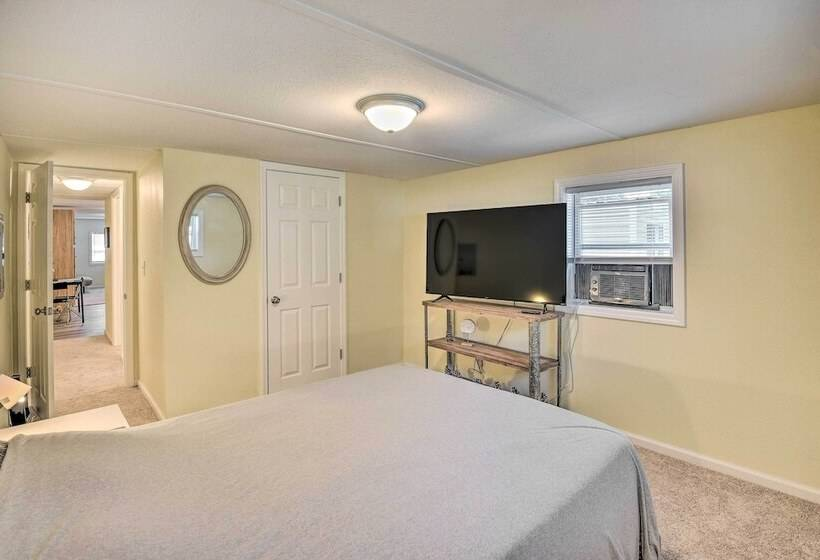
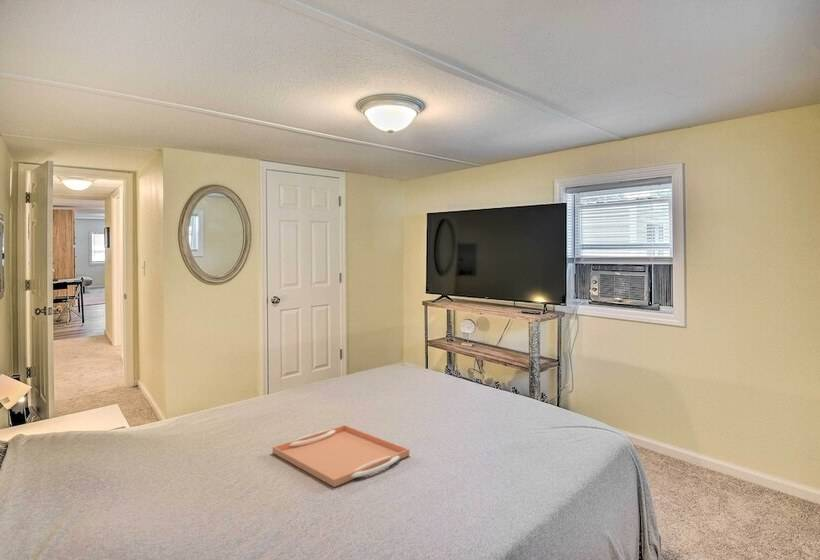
+ serving tray (340, 451)
